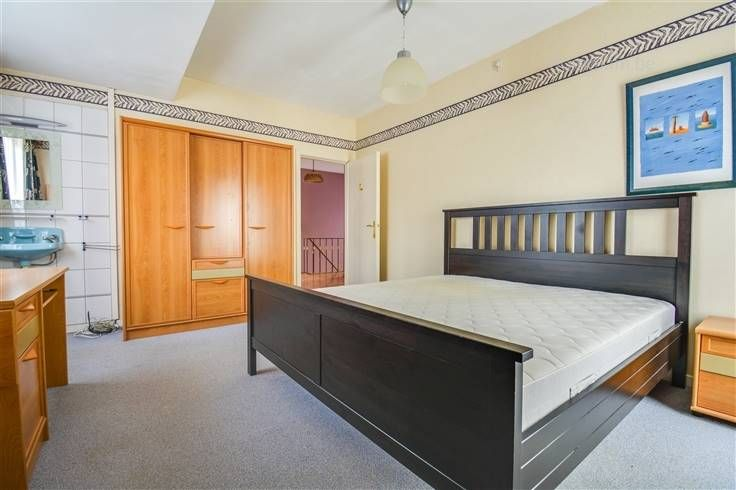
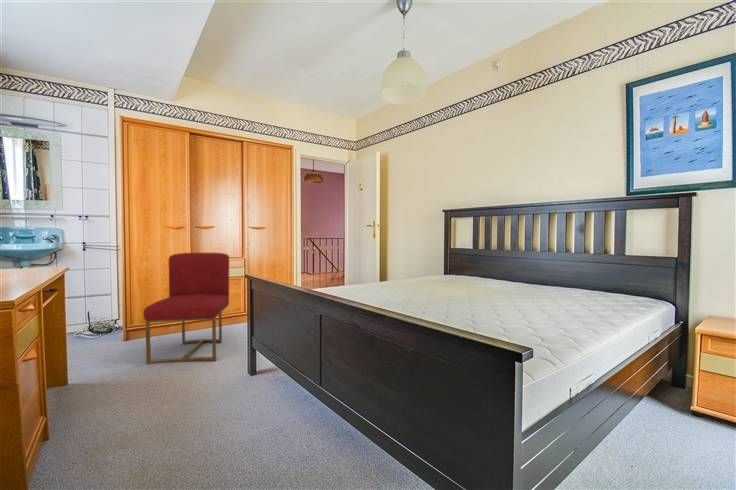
+ chair (192, 302)
